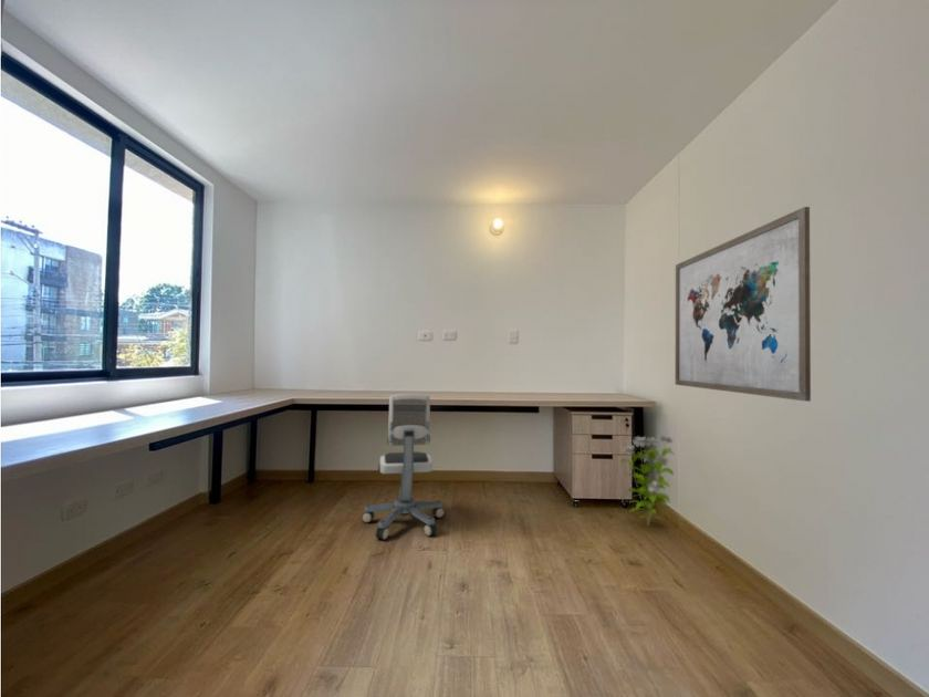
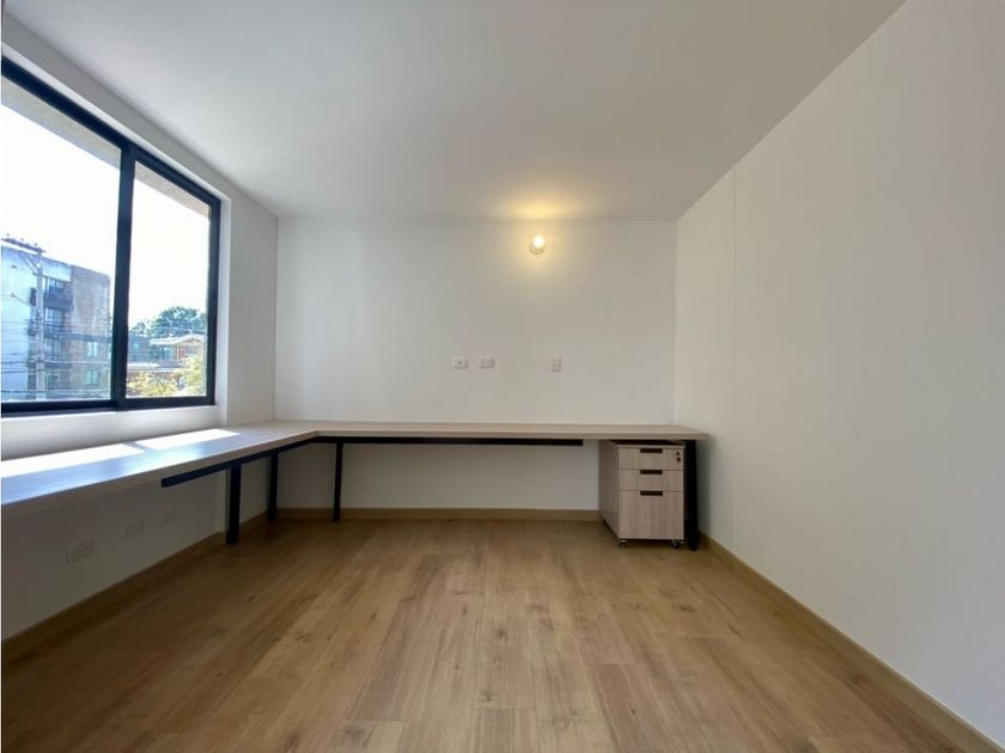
- wall art (727, 316)
- decorative plant (647, 478)
- office chair (405, 456)
